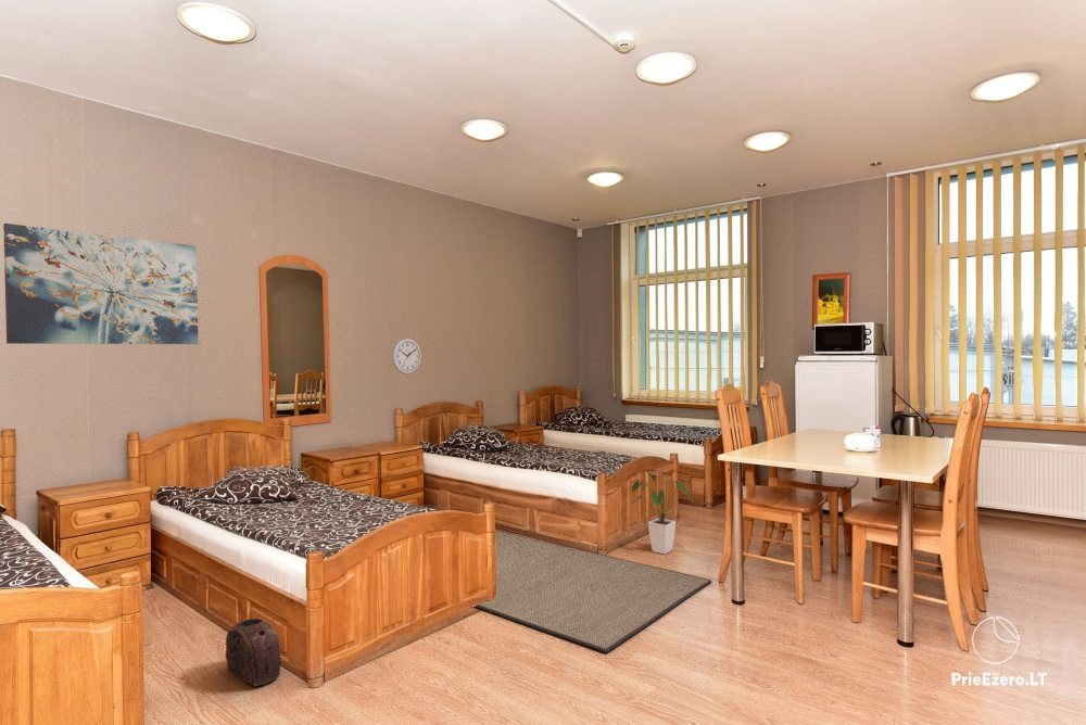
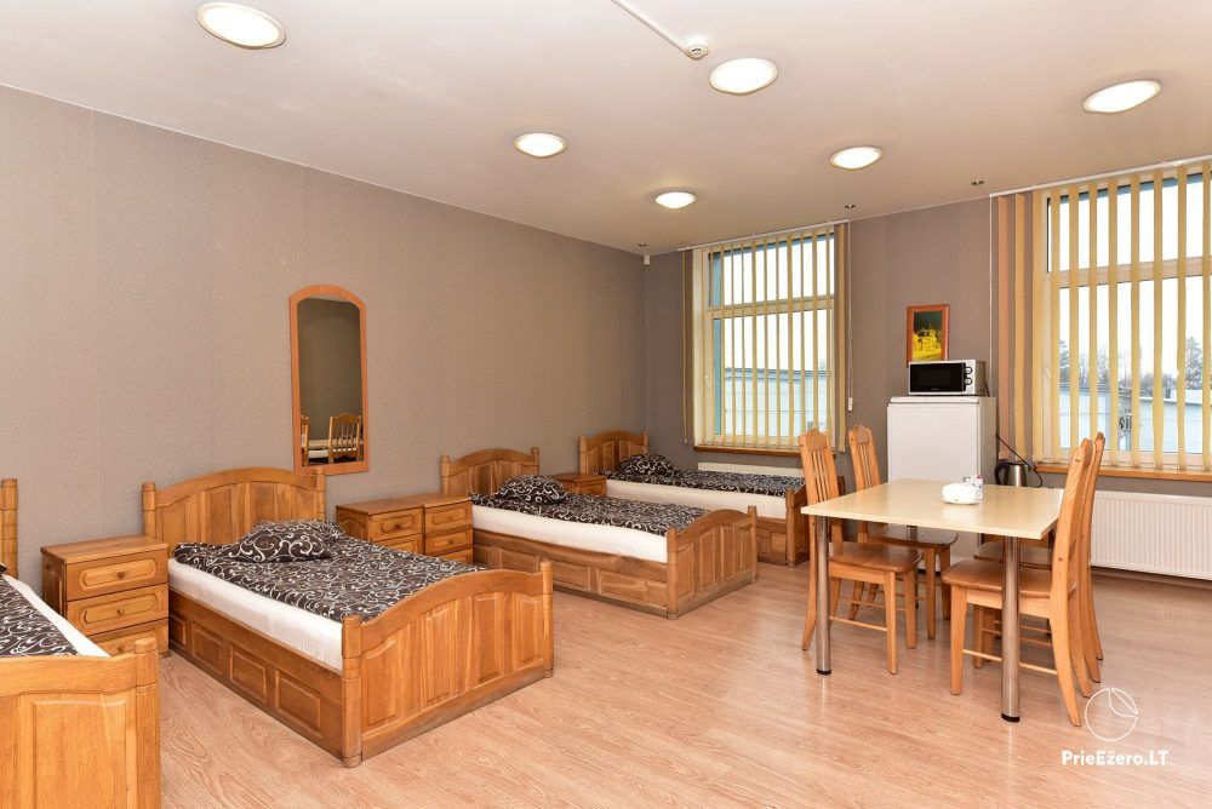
- wall art (110, 290)
- wall clock (407, 356)
- rug (538, 575)
- house plant (664, 512)
- bag (252, 647)
